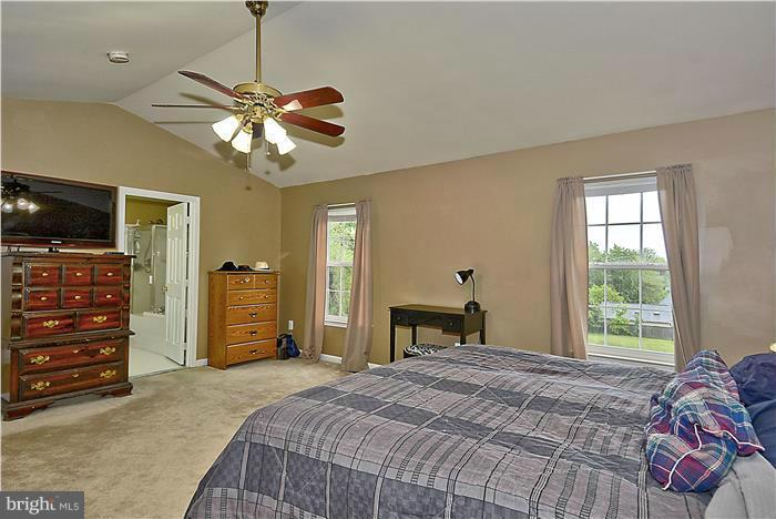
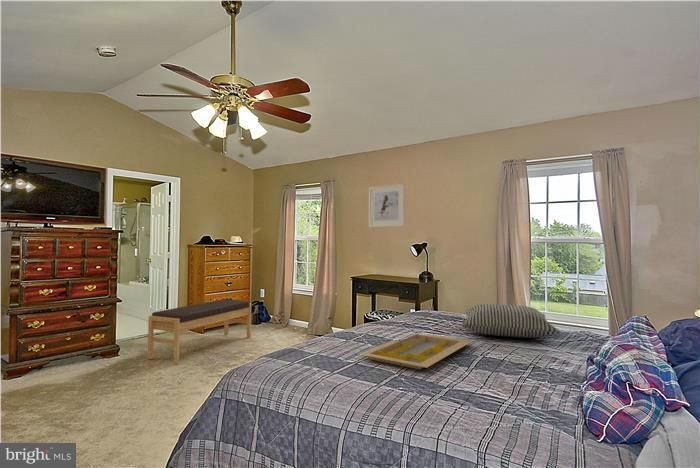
+ pillow (506, 320)
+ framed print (386, 206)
+ bench (204, 325)
+ serving tray (419, 349)
